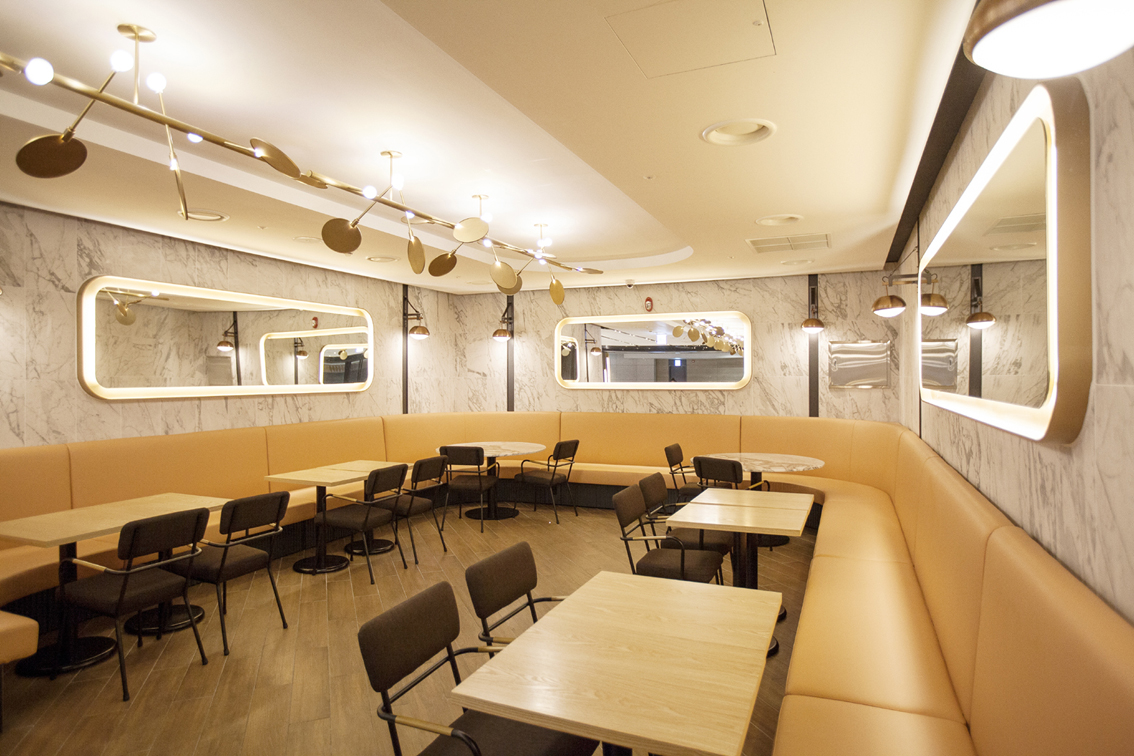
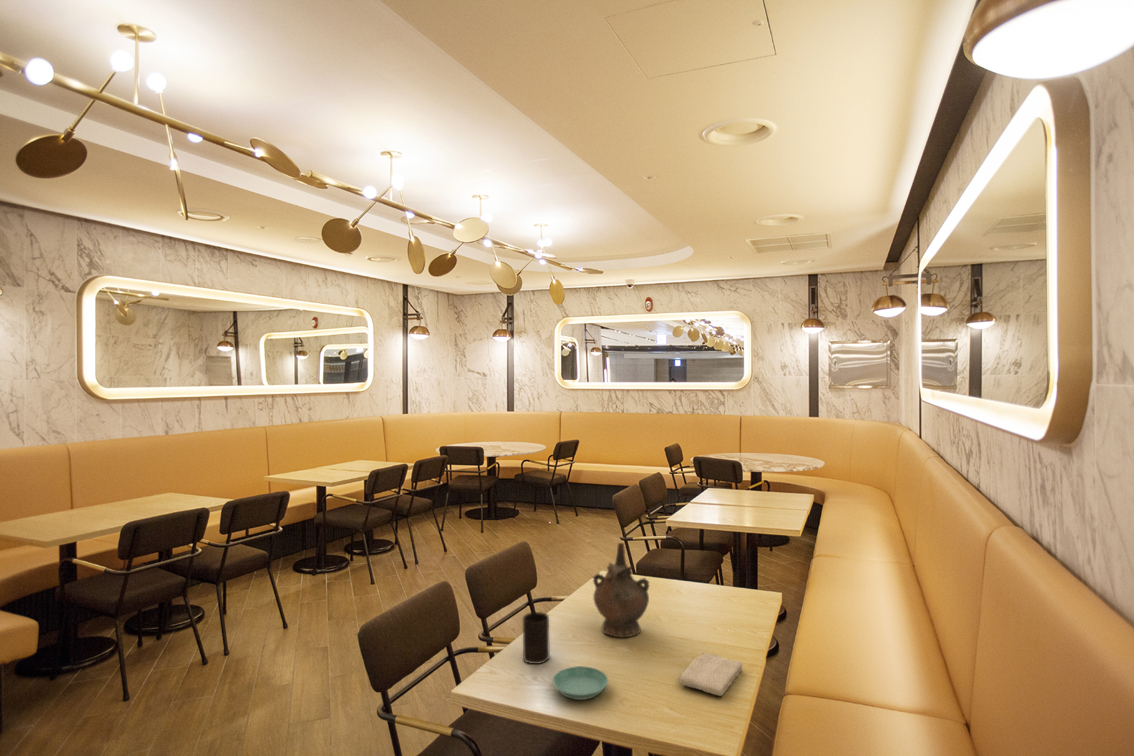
+ washcloth (712, 672)
+ ceremonial vessel (619, 587)
+ saucer (580, 684)
+ cup (536, 637)
